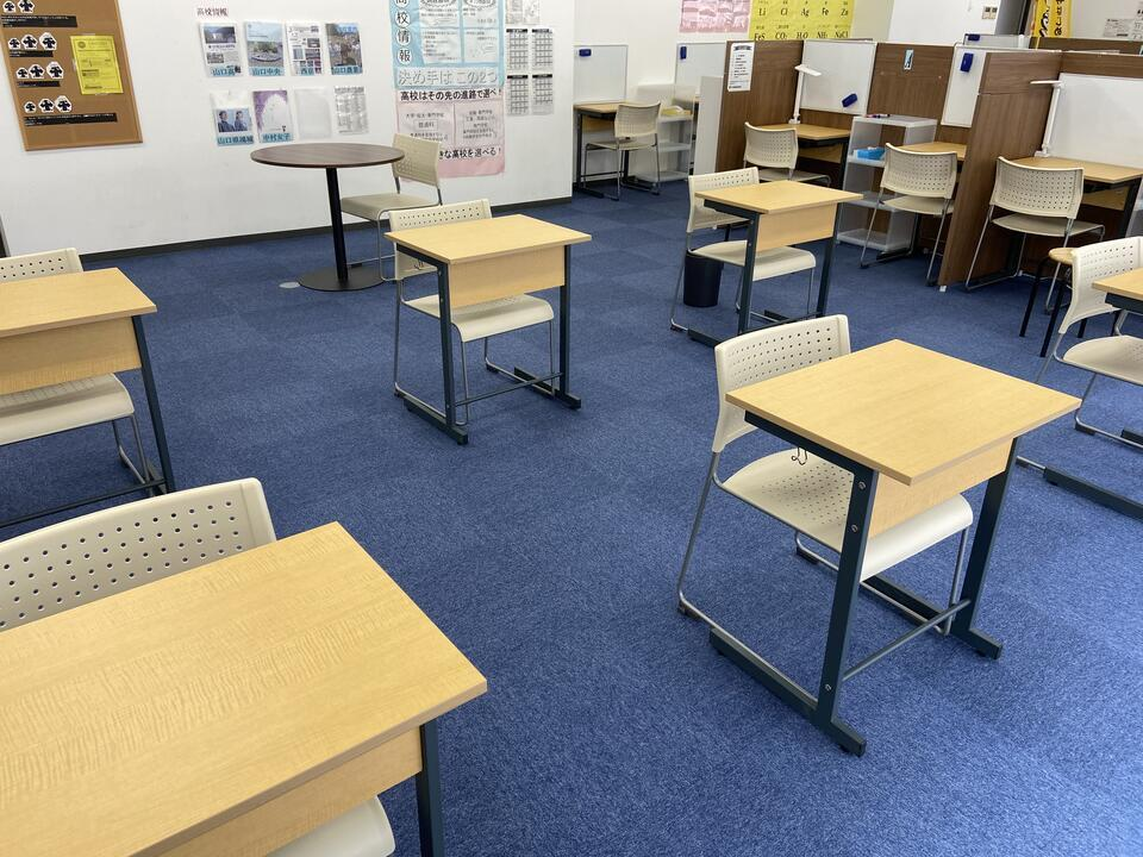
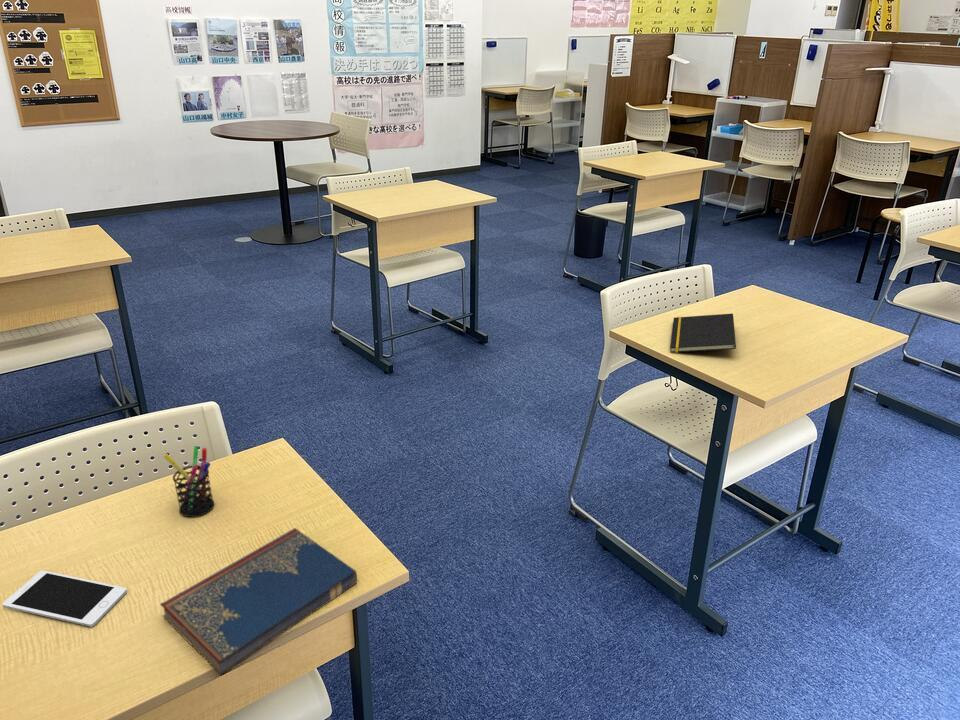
+ notepad (702, 332)
+ hardcover book (262, 592)
+ pen holder (194, 476)
+ cell phone (65, 597)
